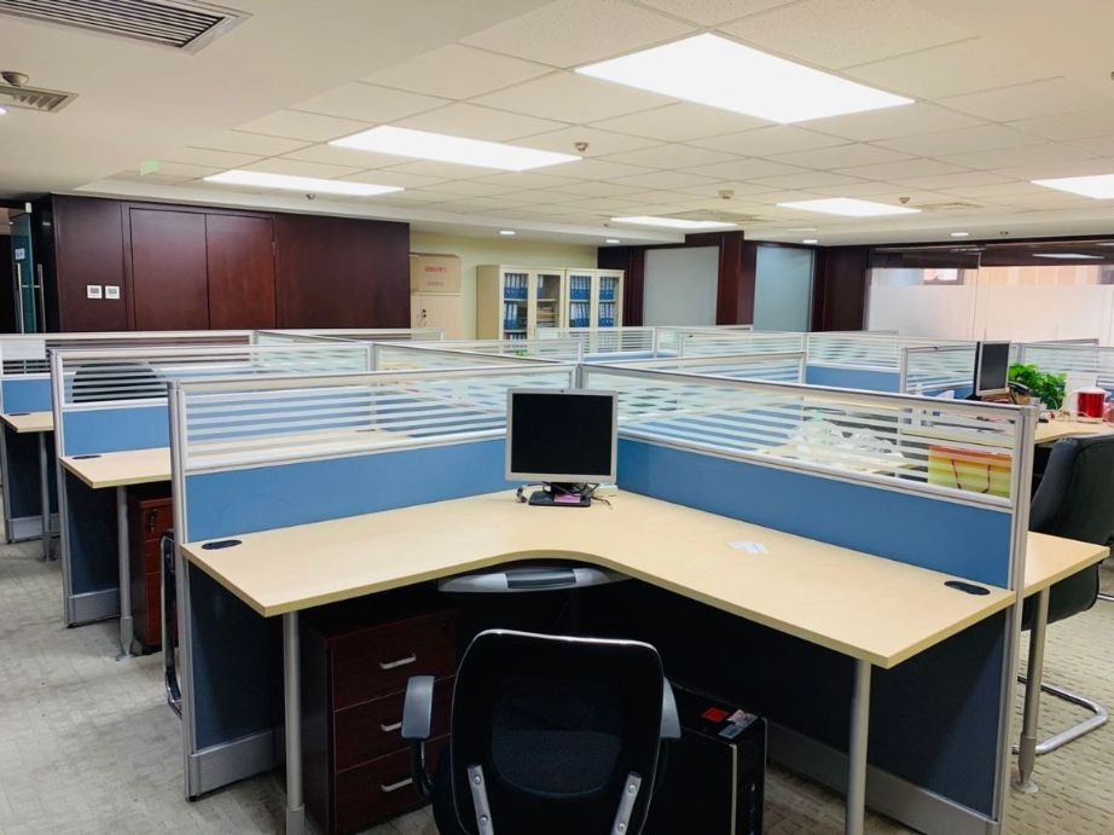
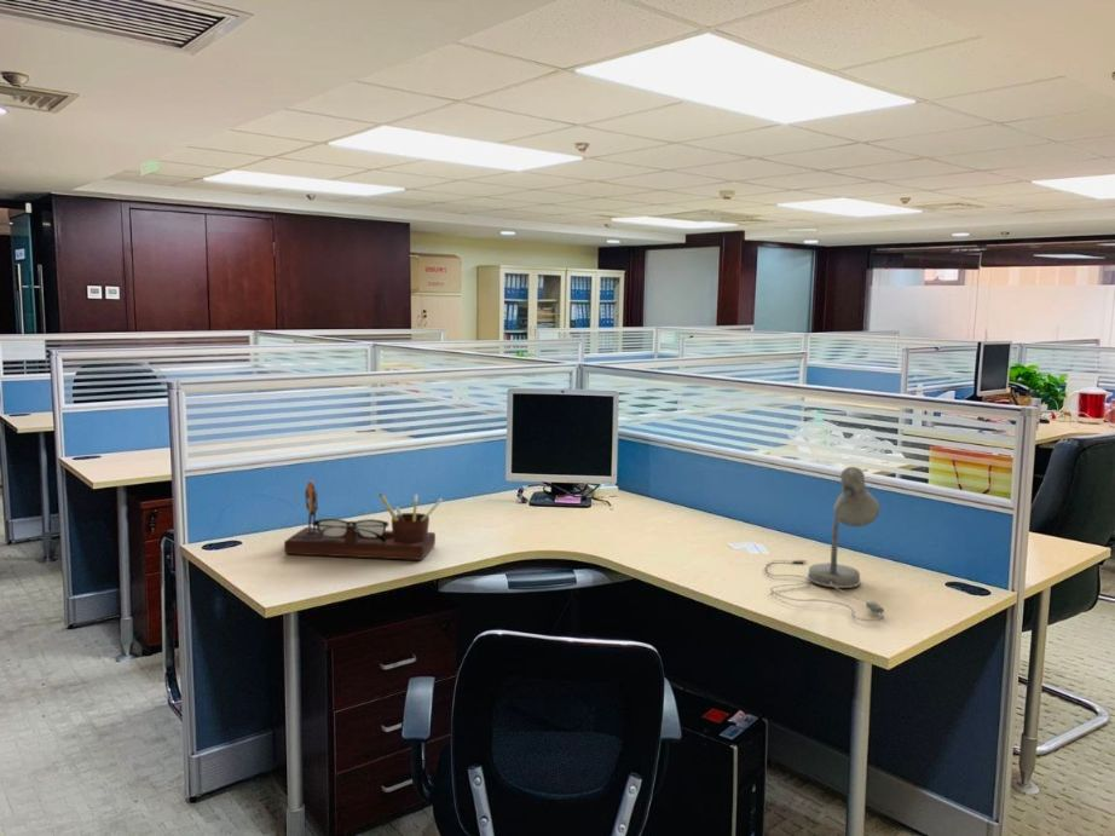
+ desk organizer (368, 519)
+ desk lamp (837, 530)
